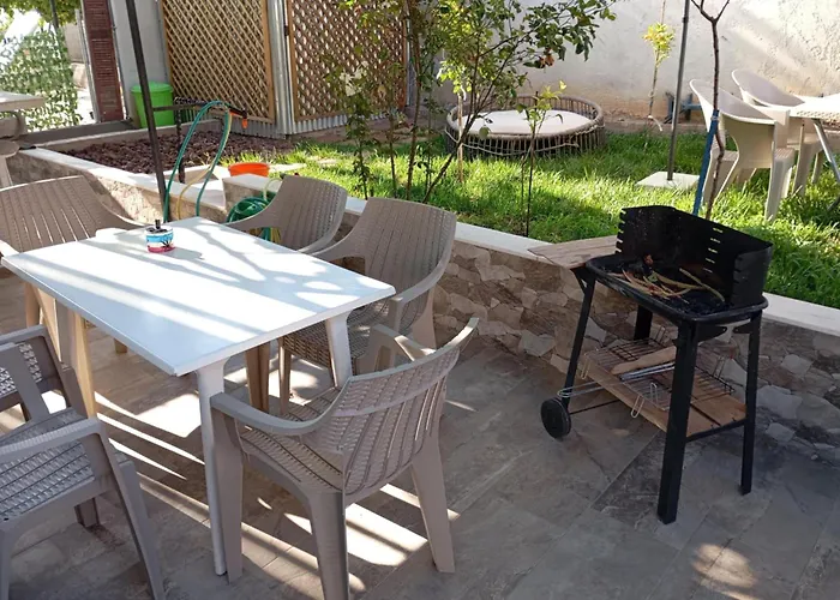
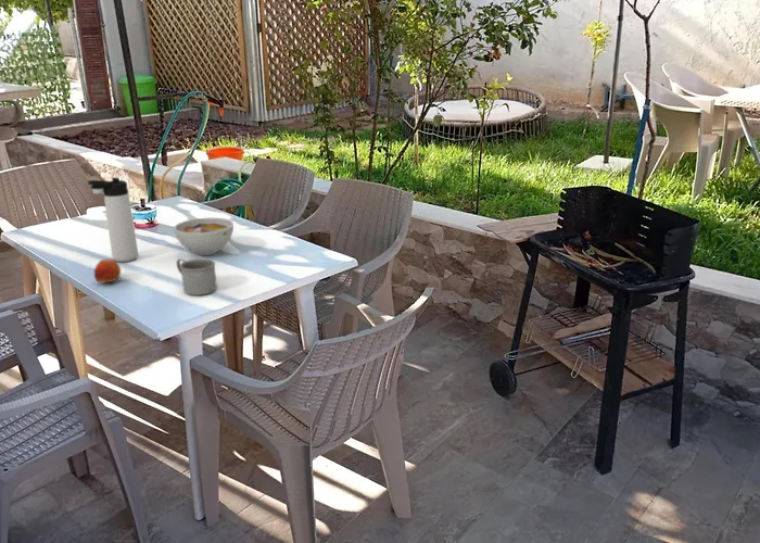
+ bowl (205, 239)
+ apple (106, 270)
+ thermos bottle (113, 219)
+ mug (197, 276)
